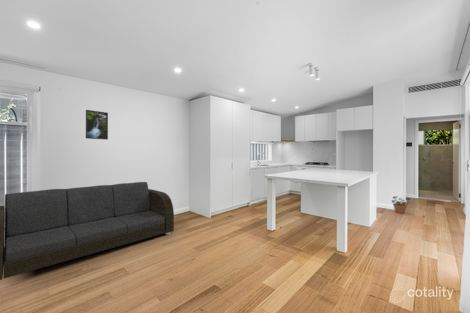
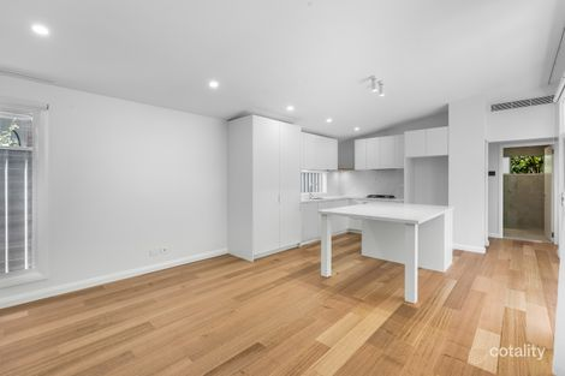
- sofa (94, 216)
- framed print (97, 125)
- potted plant (401, 204)
